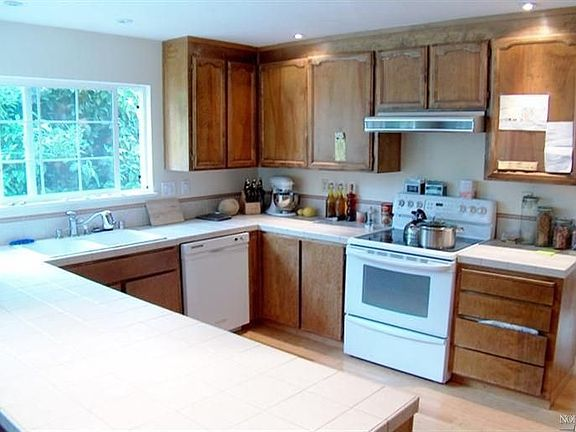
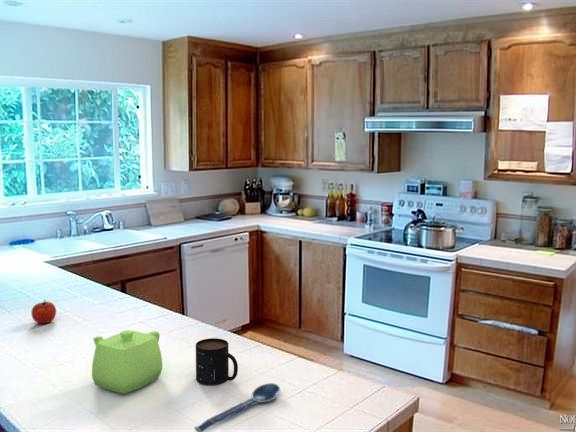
+ fruit (43, 311)
+ spoon (238, 405)
+ teapot (126, 352)
+ mug (218, 363)
